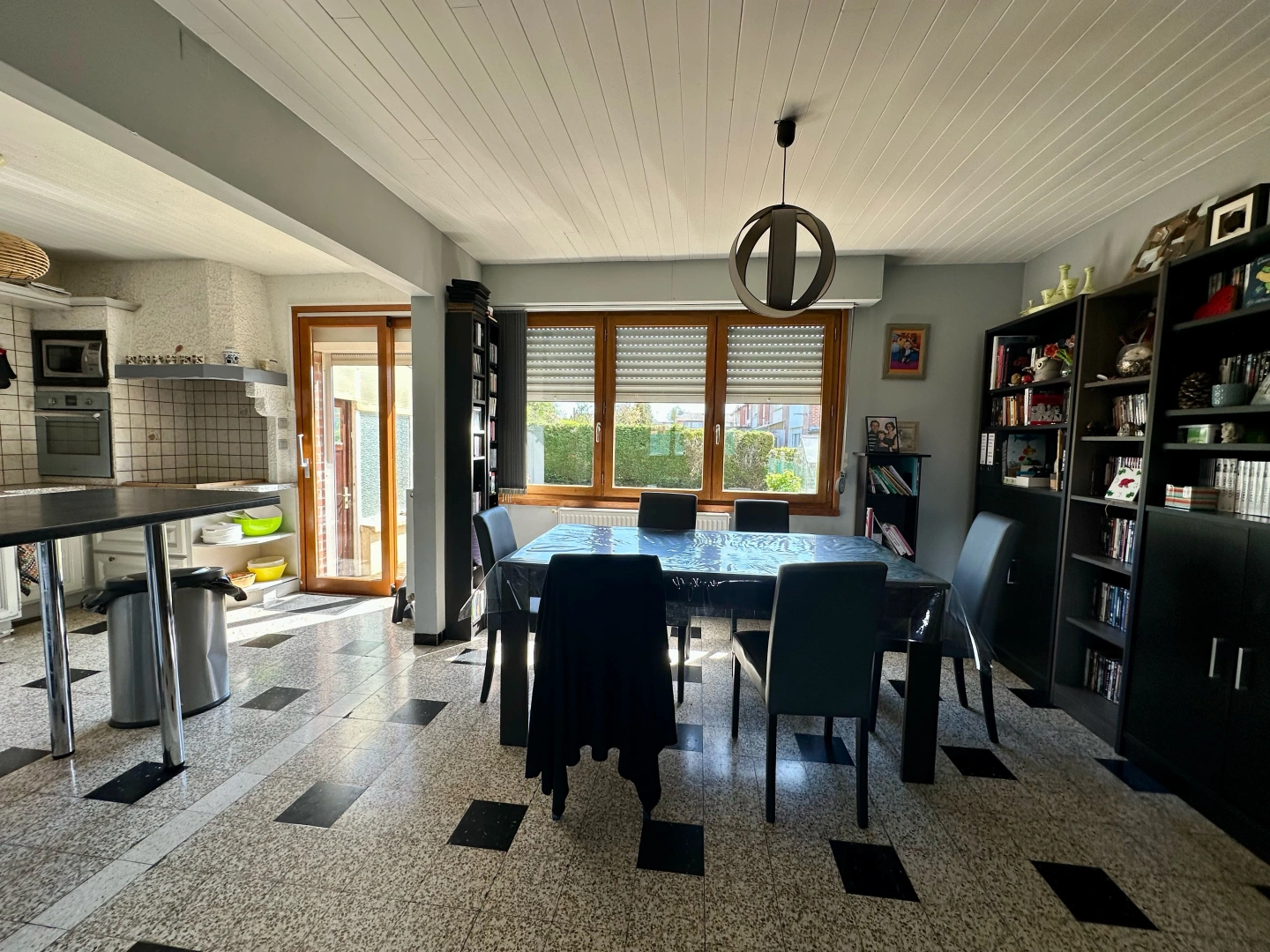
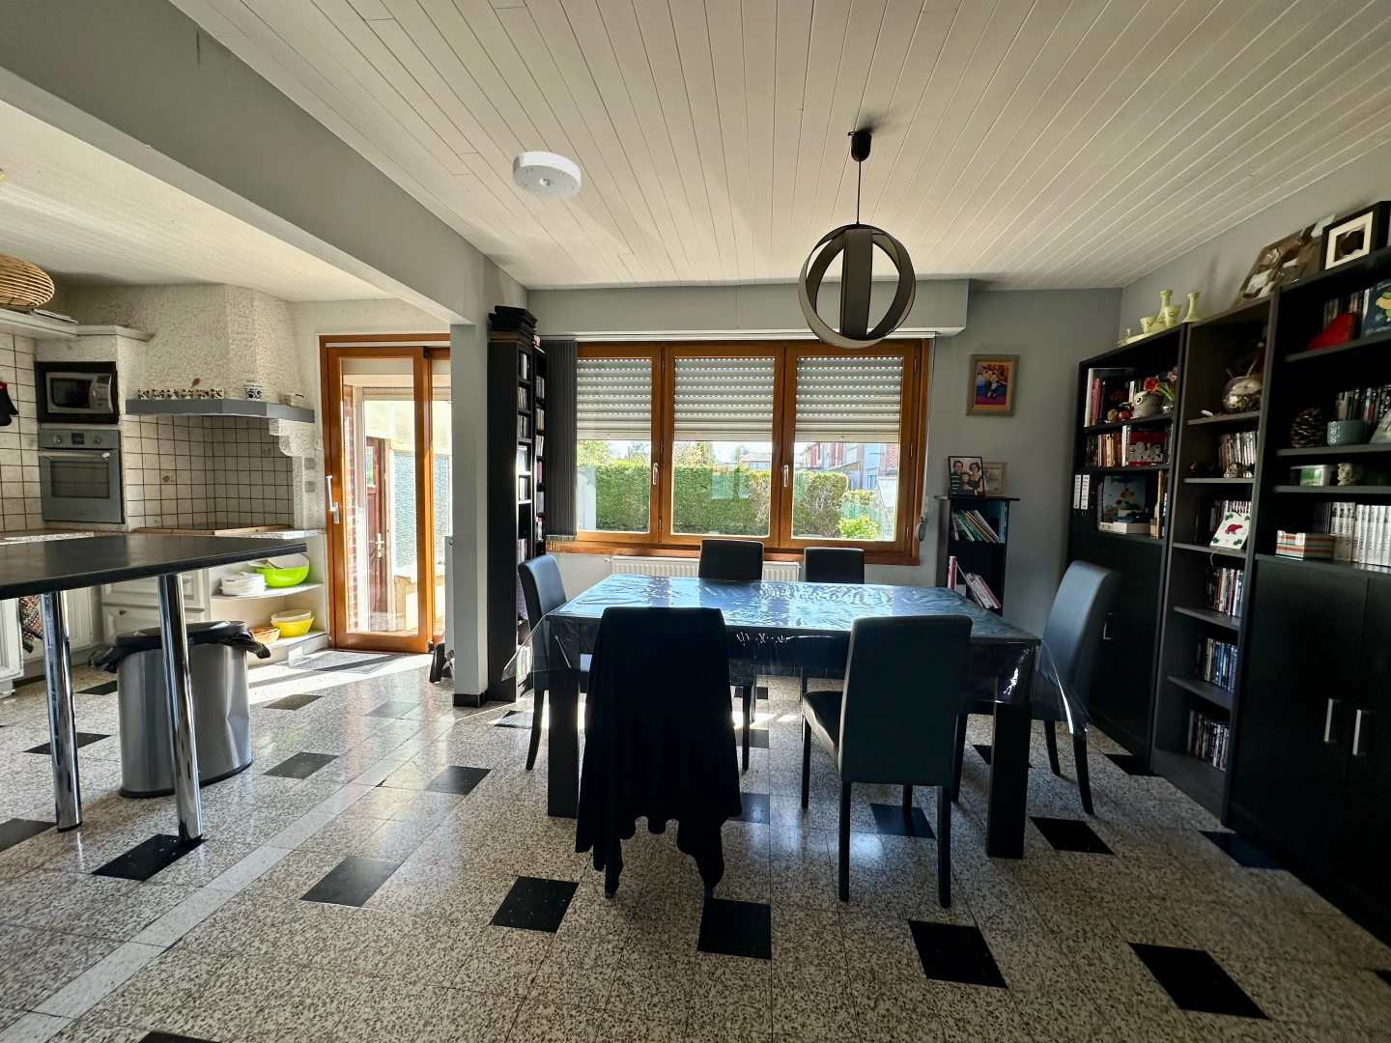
+ smoke detector (547, 175)
